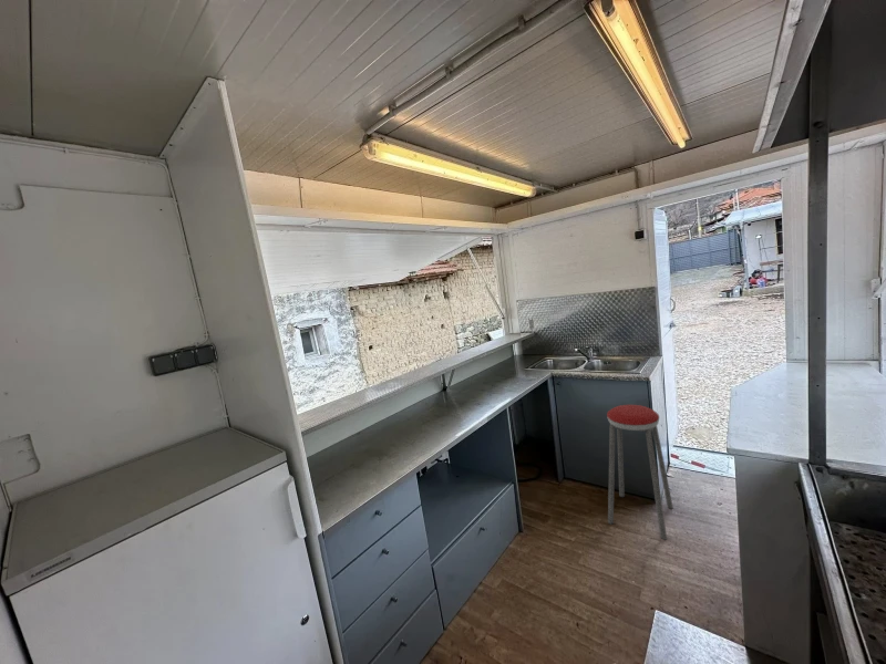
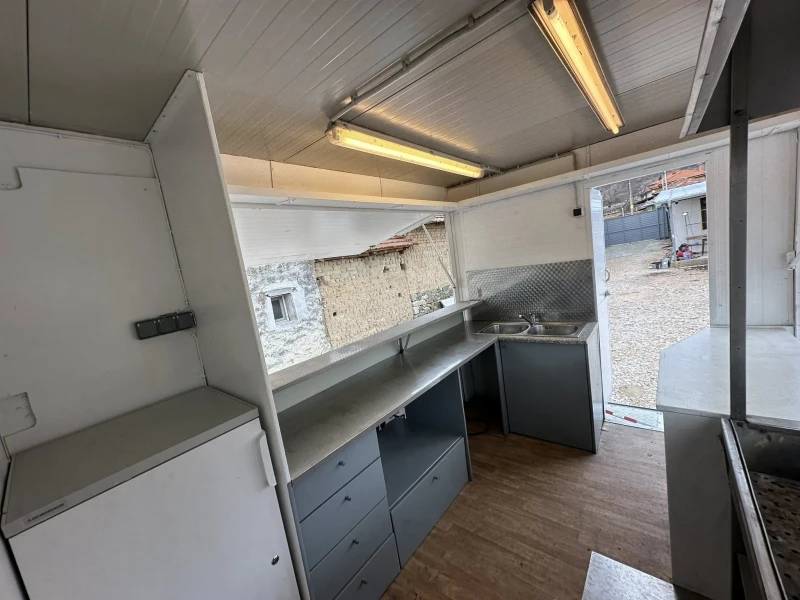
- music stool (622, 463)
